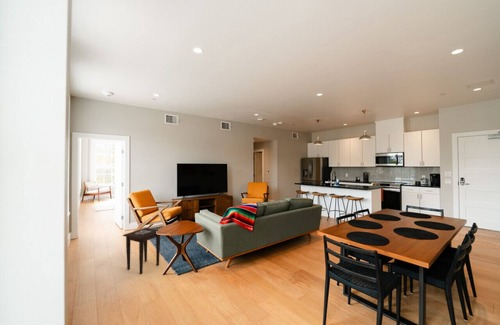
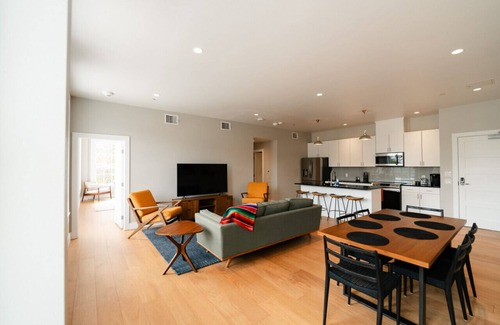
- side table (143, 249)
